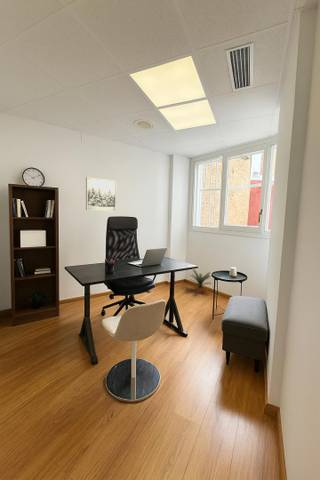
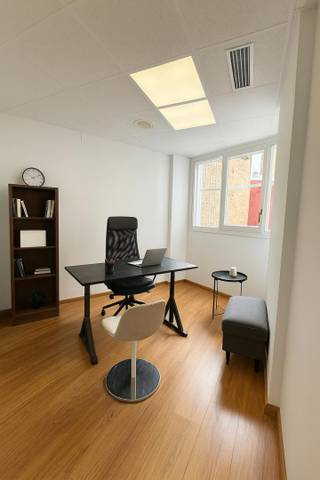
- wall art (101, 195)
- potted plant (199, 280)
